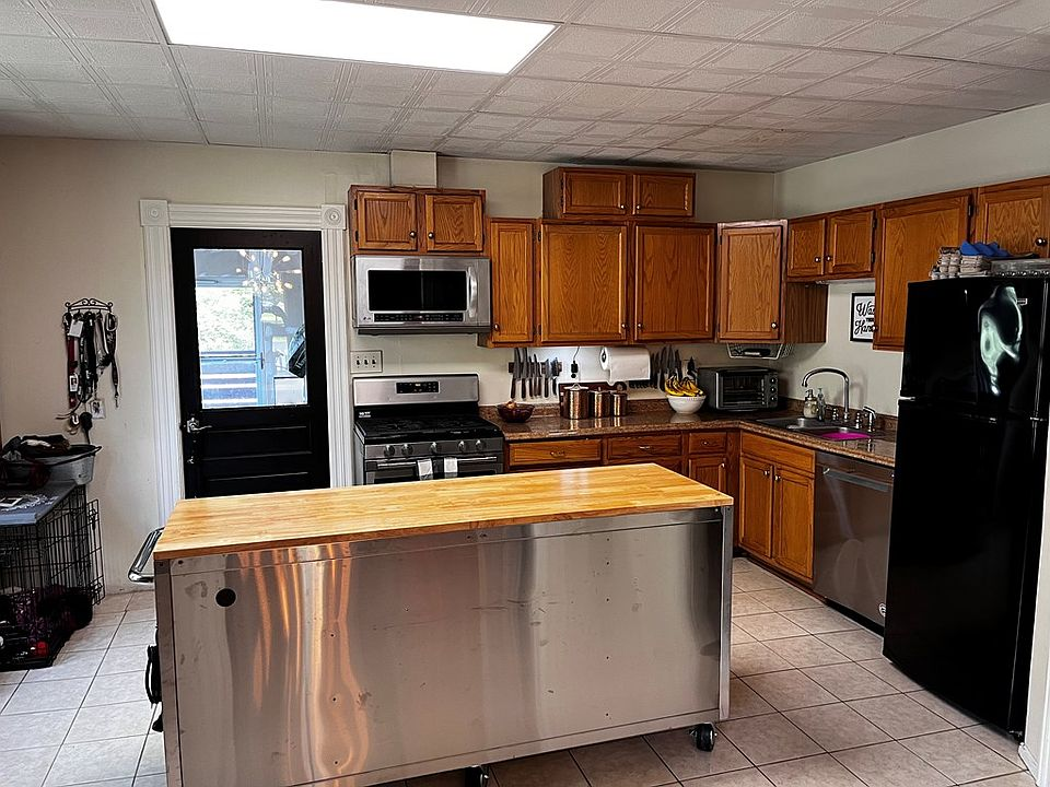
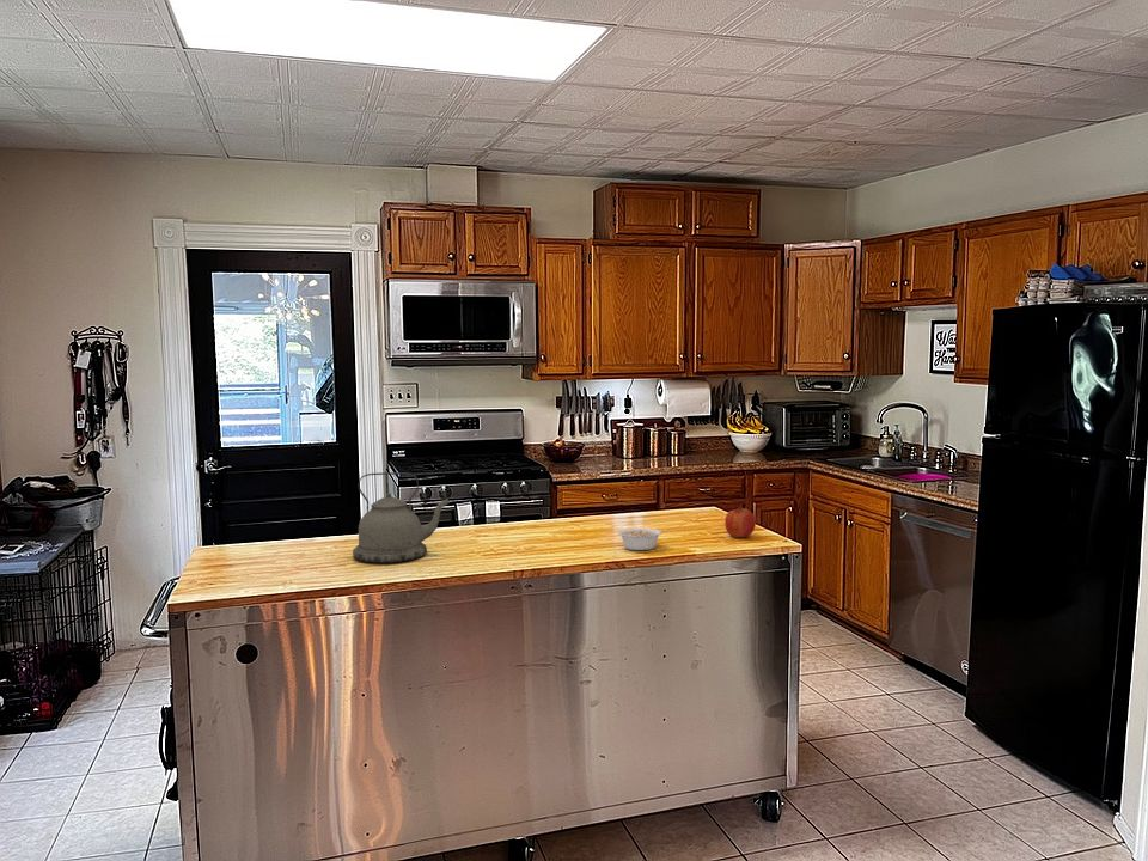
+ fruit (739, 520)
+ legume (641, 537)
+ kettle (393, 513)
